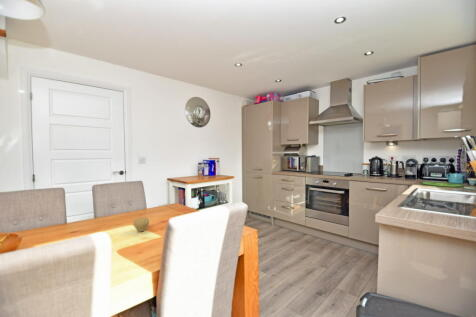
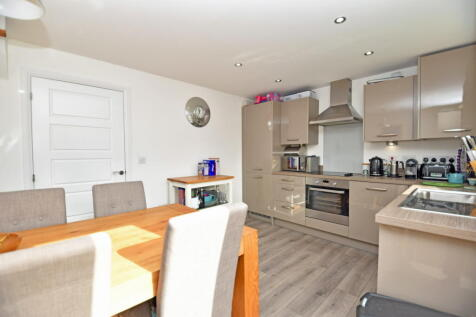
- fruit (141, 222)
